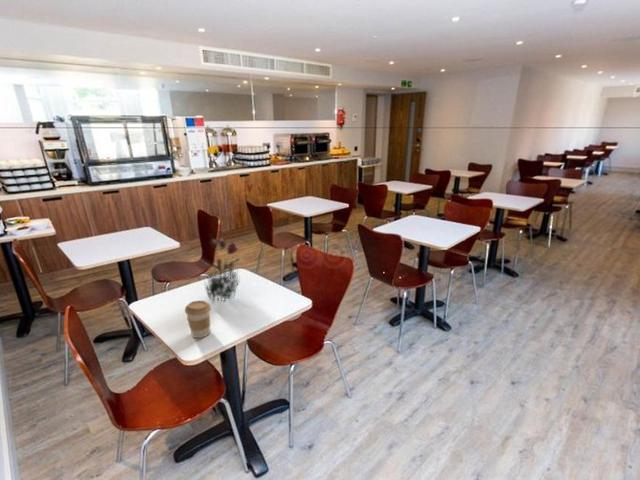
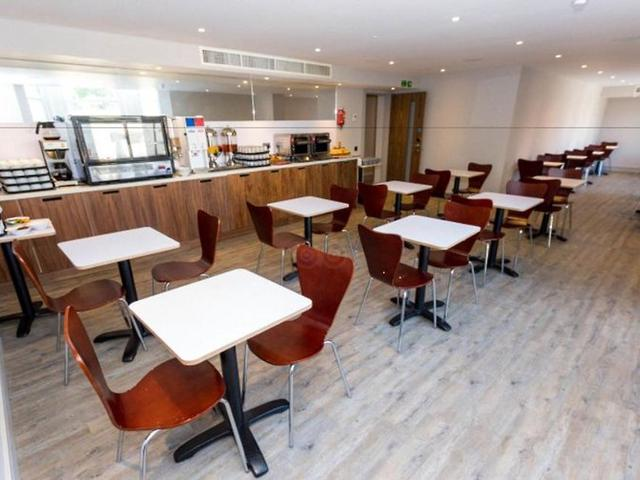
- coffee cup (199, 318)
- flower (224, 268)
